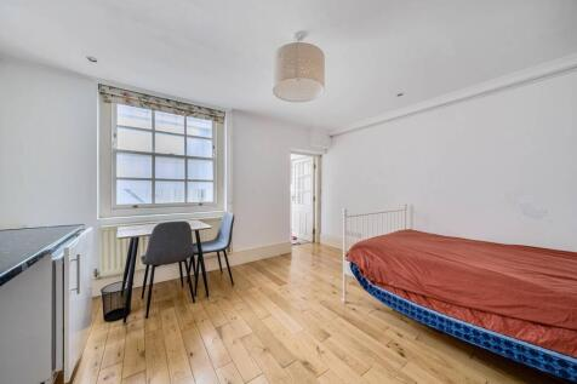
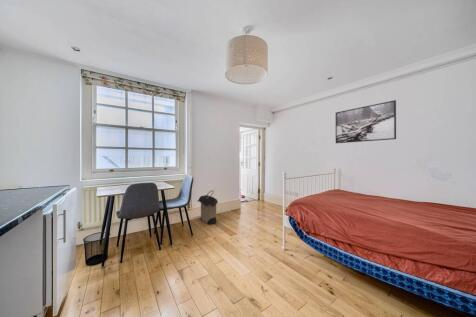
+ laundry hamper (207, 205)
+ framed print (362, 124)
